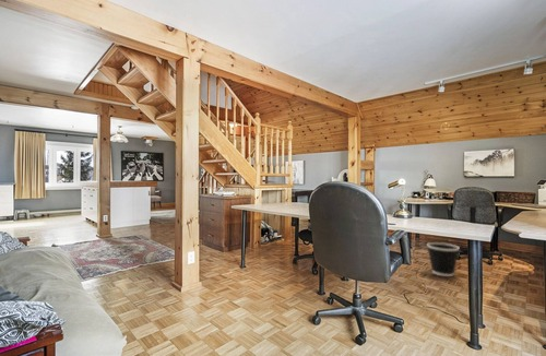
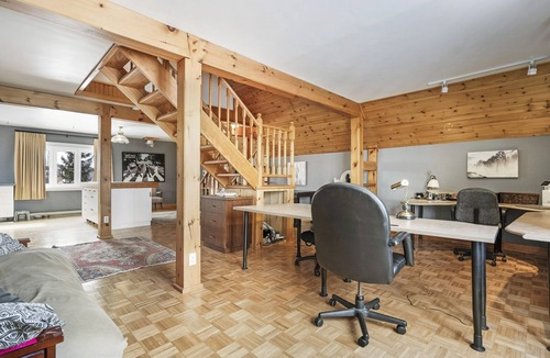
- wastebasket (442, 259)
